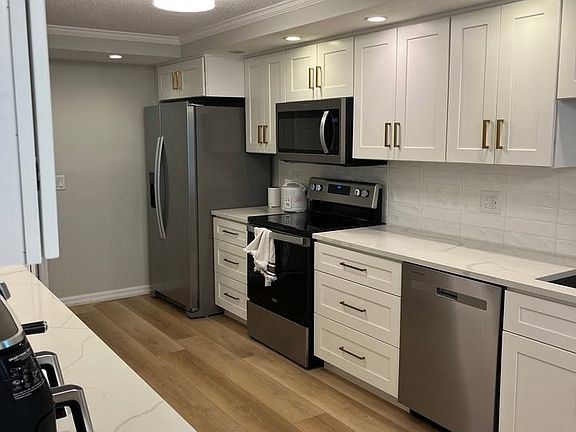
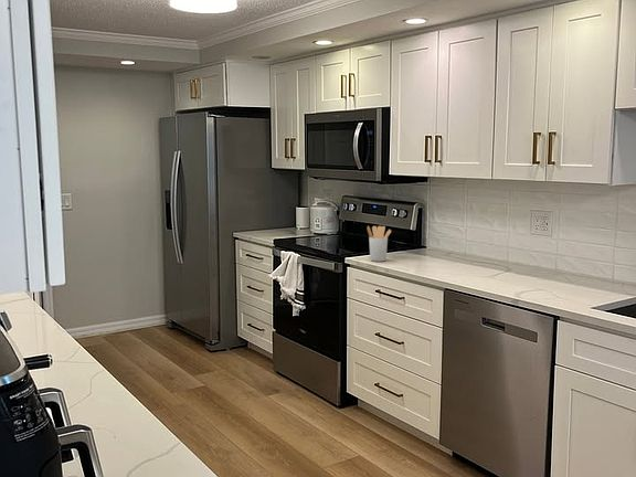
+ utensil holder (378, 242)
